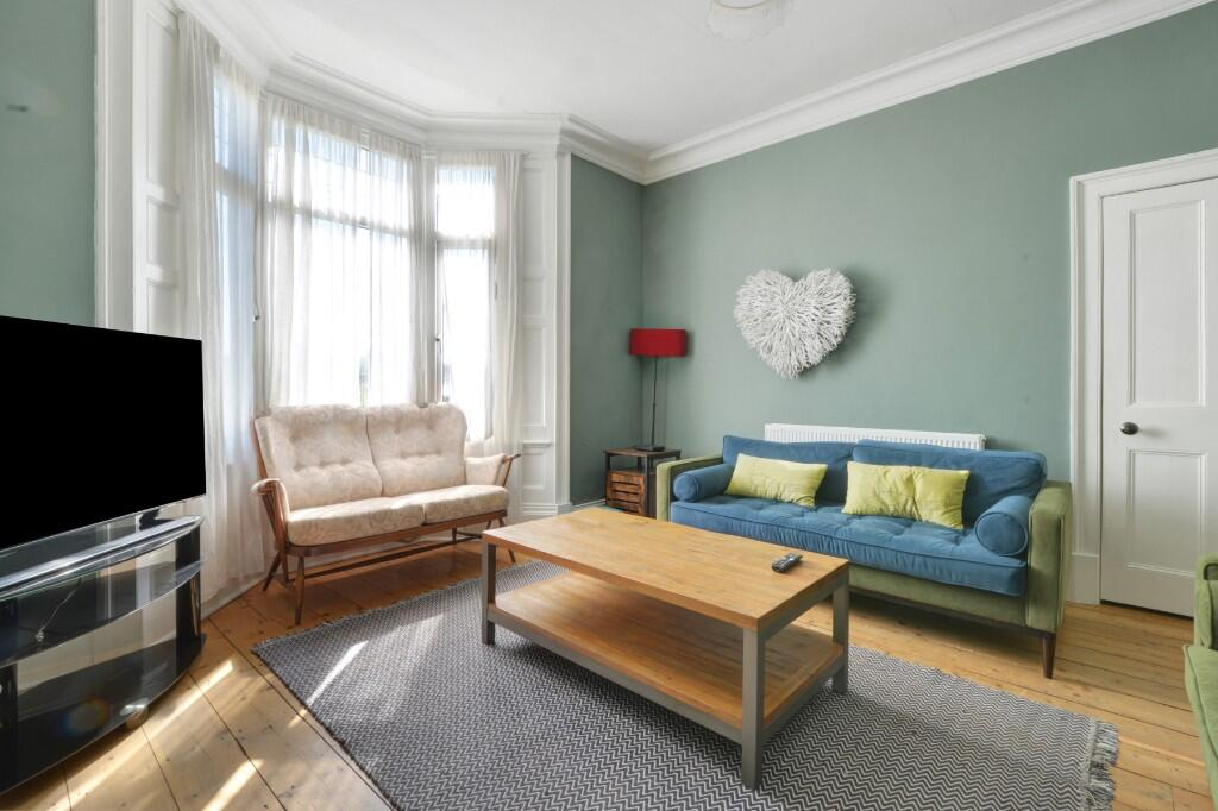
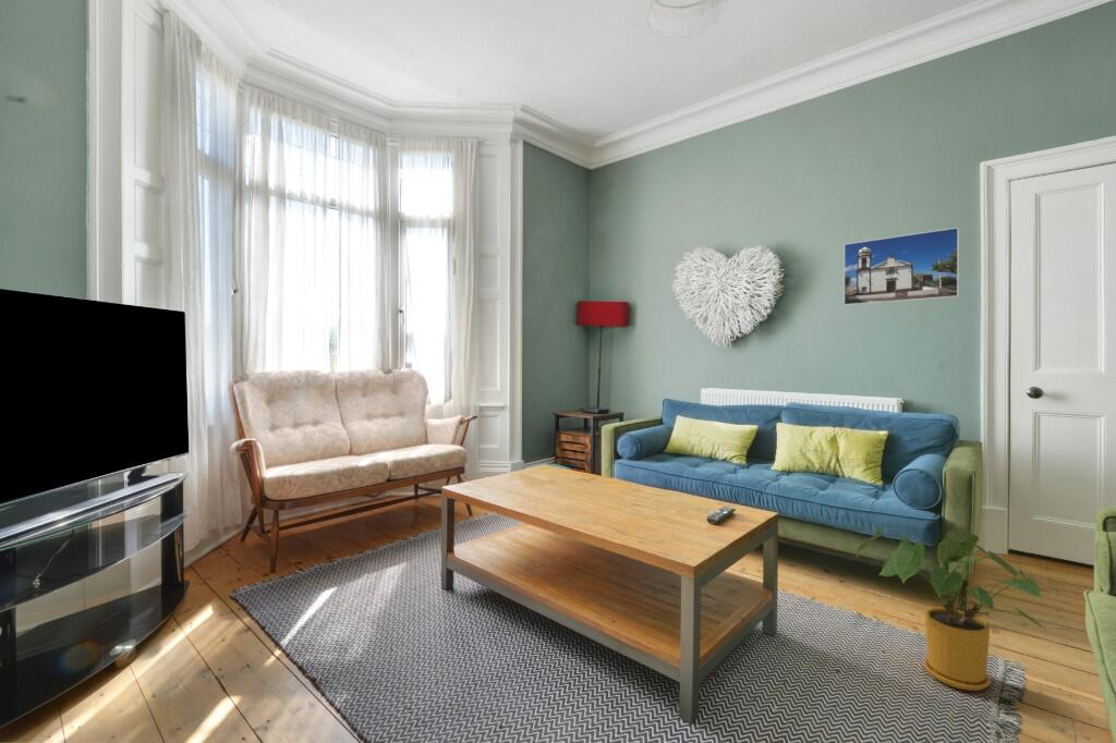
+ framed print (897, 268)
+ house plant (954, 607)
